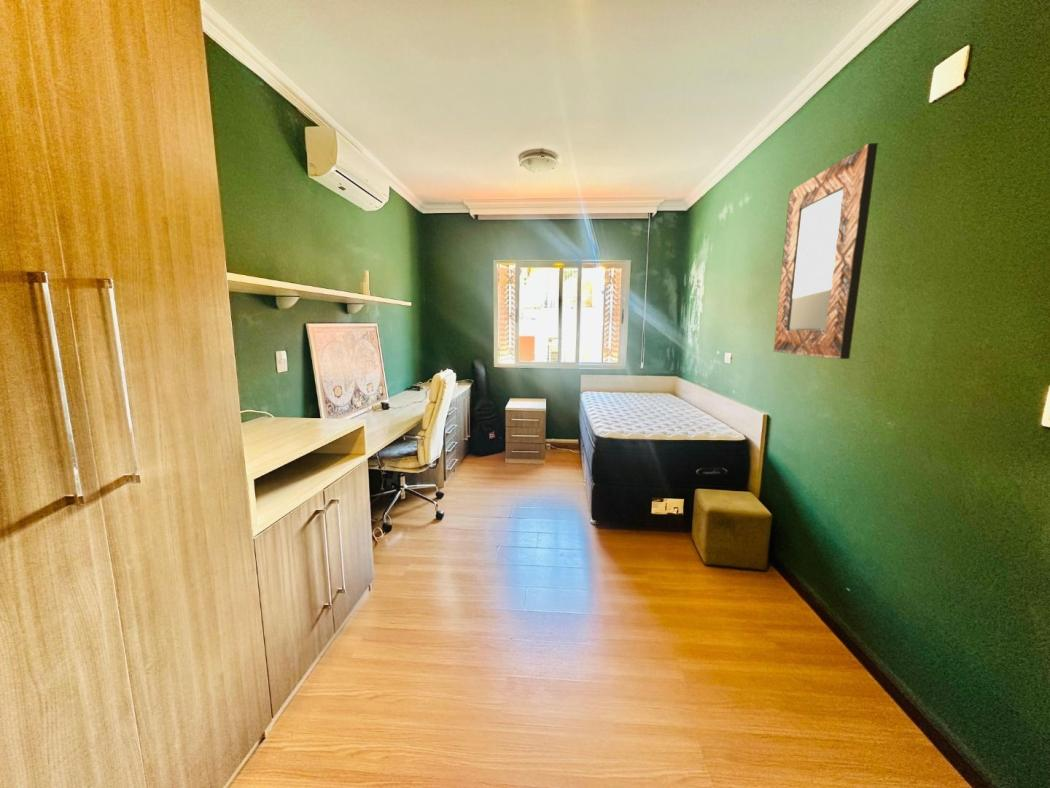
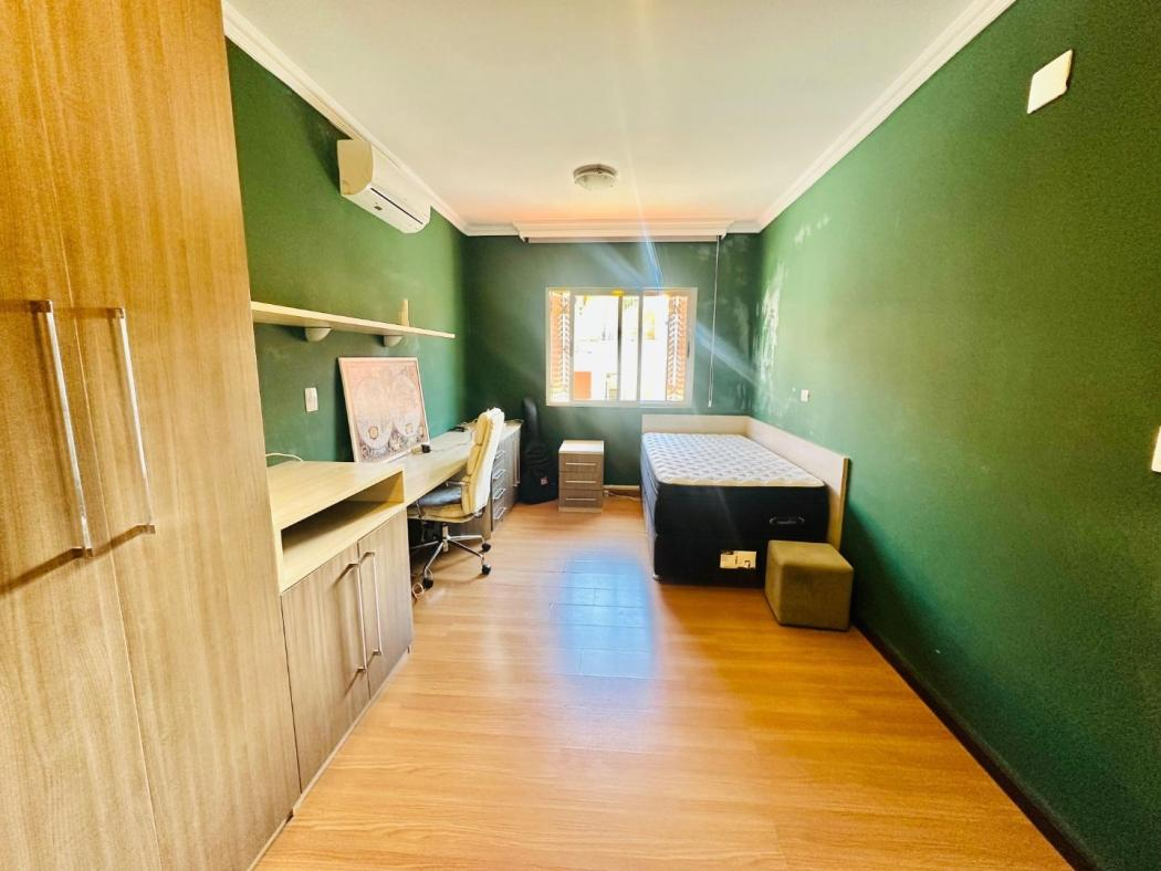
- home mirror (815, 266)
